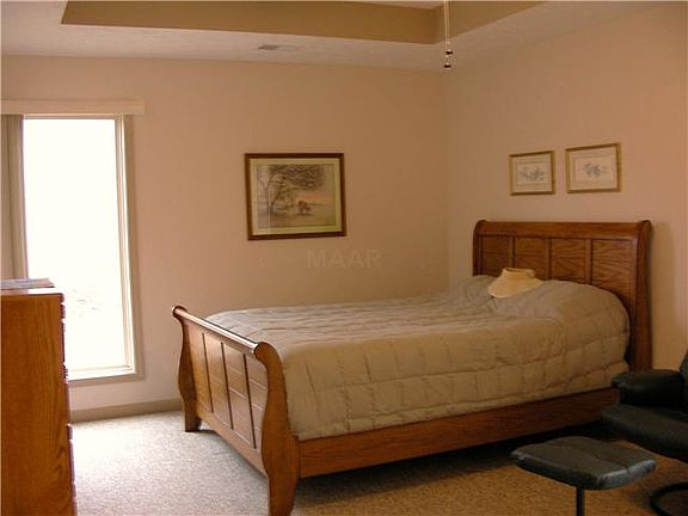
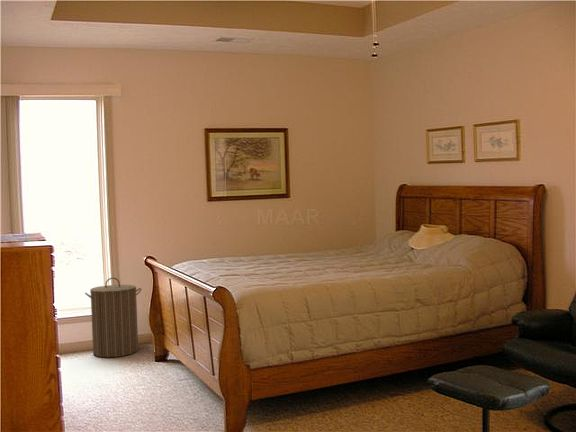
+ laundry hamper (114, 314)
